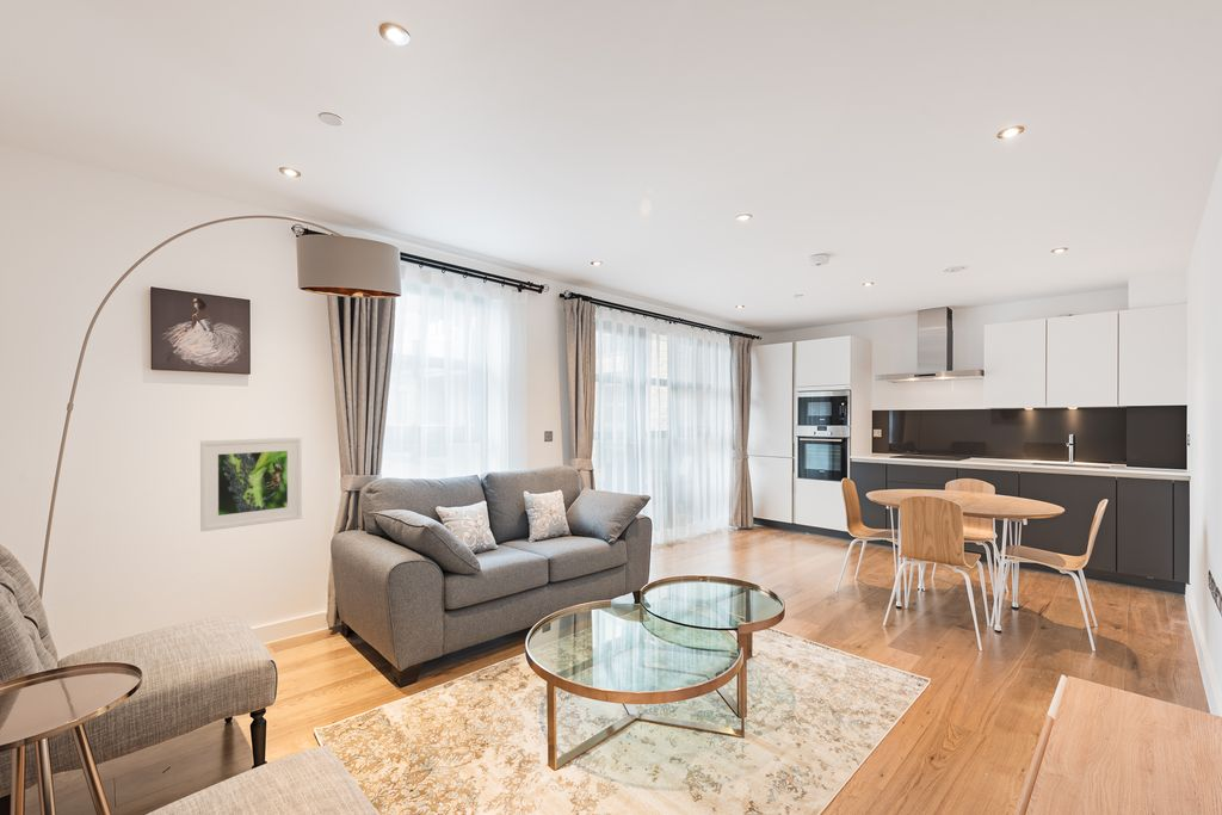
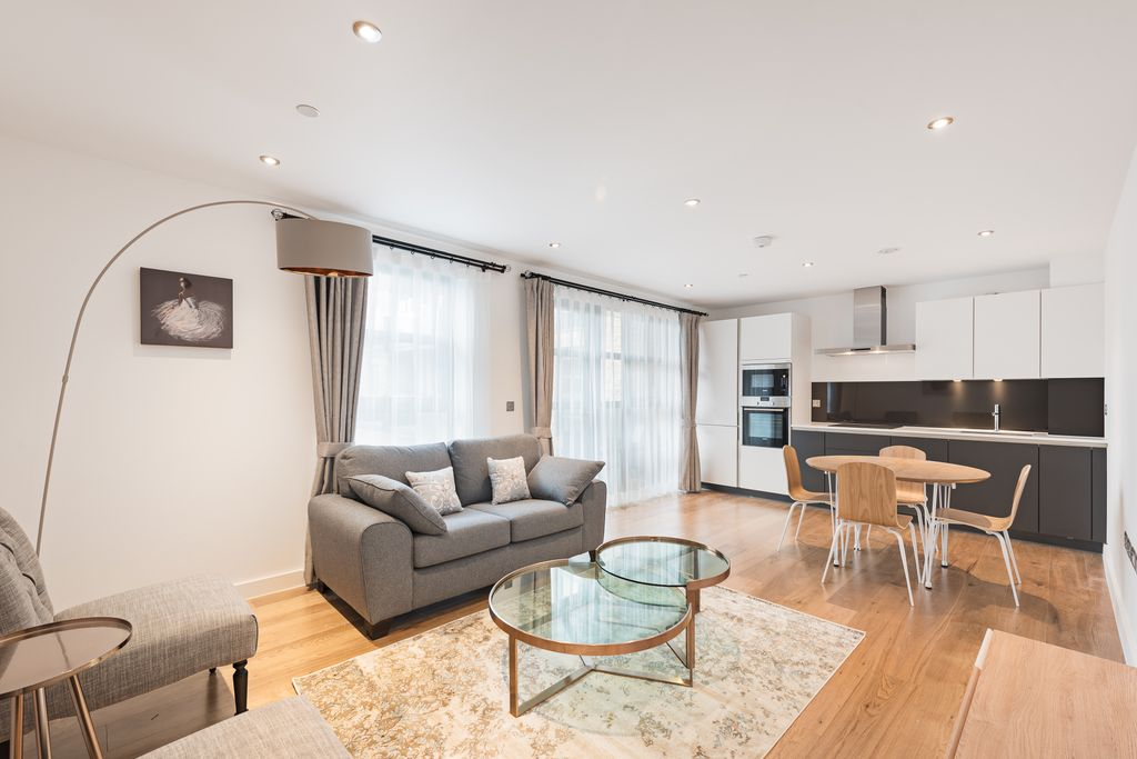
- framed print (253, 481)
